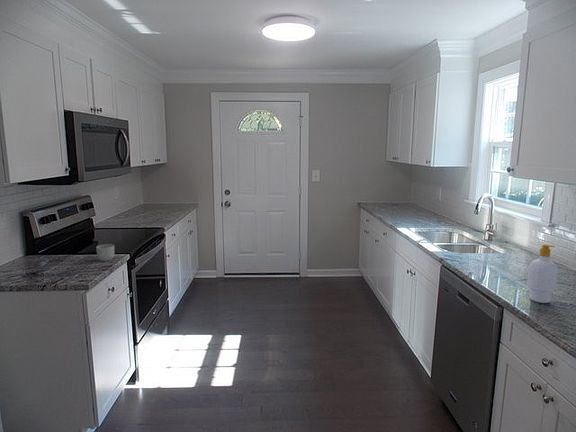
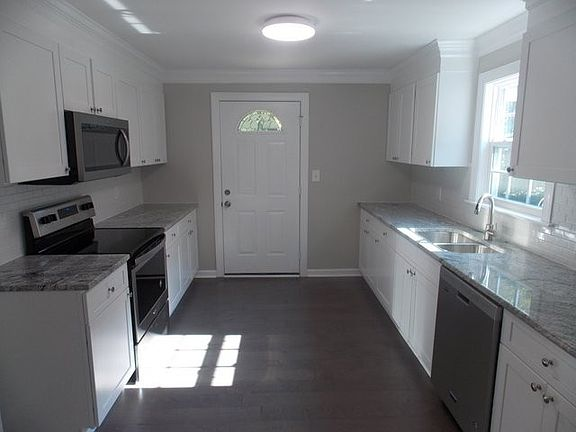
- mug (106, 252)
- soap bottle (542, 272)
